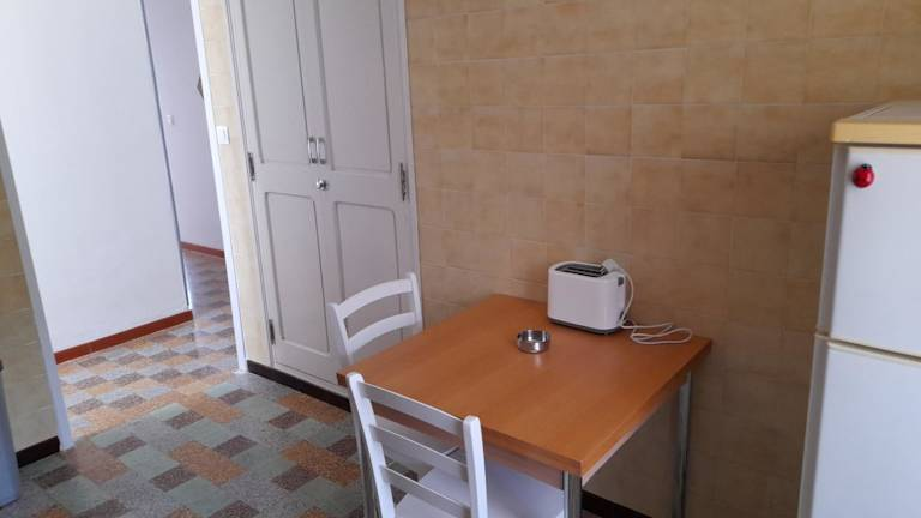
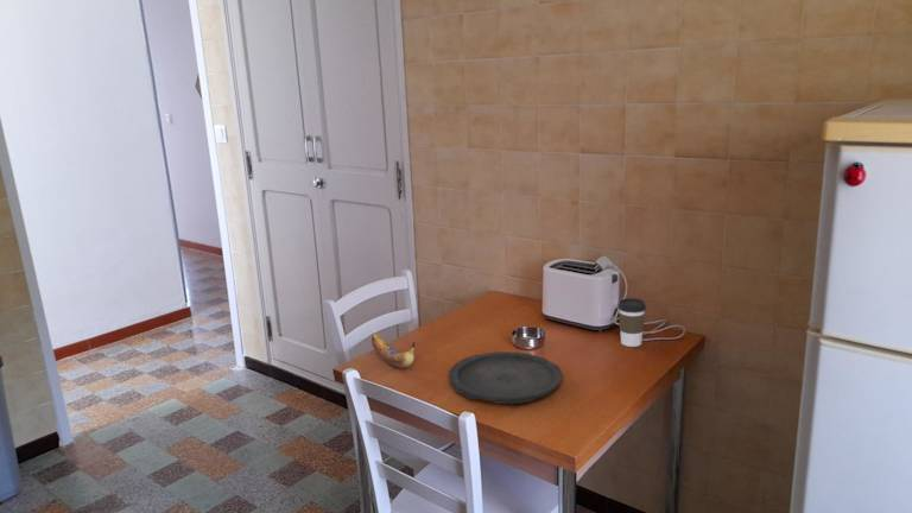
+ coffee cup (631, 322)
+ plate (505, 376)
+ banana (392, 349)
